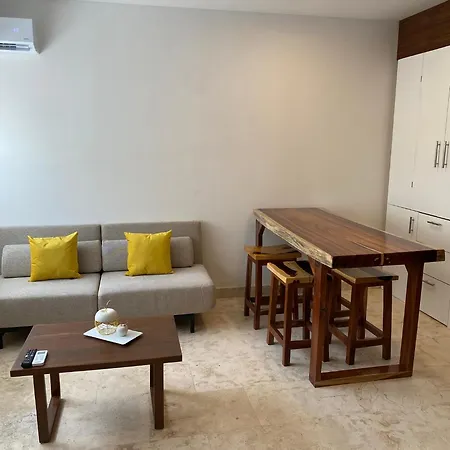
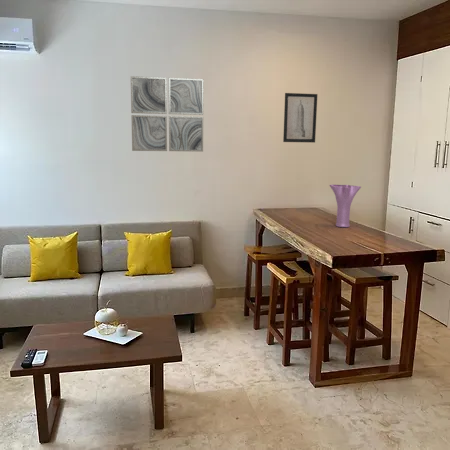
+ wall art (166, 116)
+ wall art (300, 118)
+ vase (343, 205)
